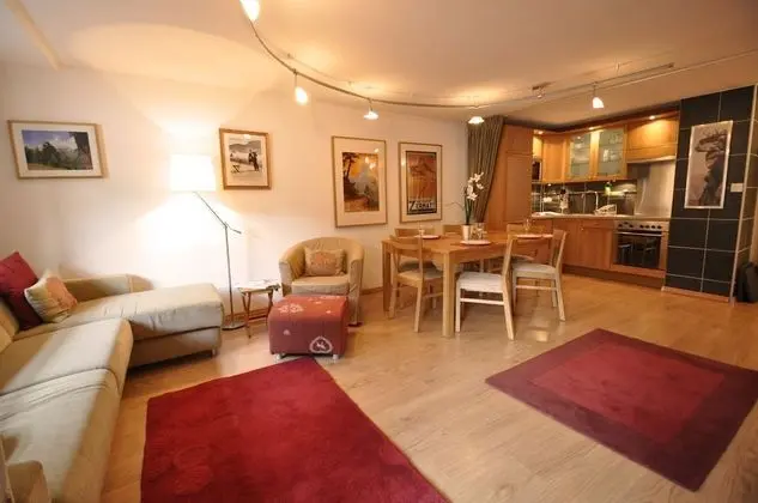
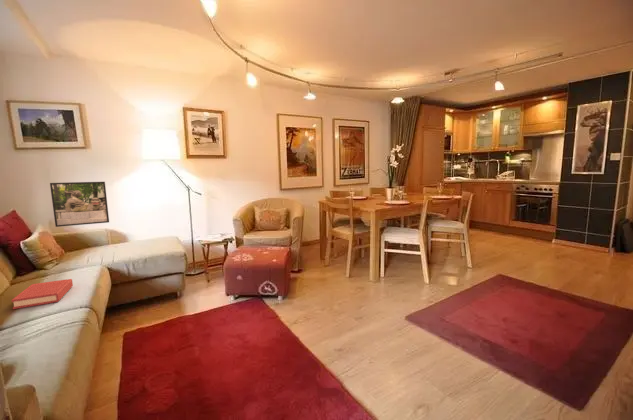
+ hardback book (45, 292)
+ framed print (81, 203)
